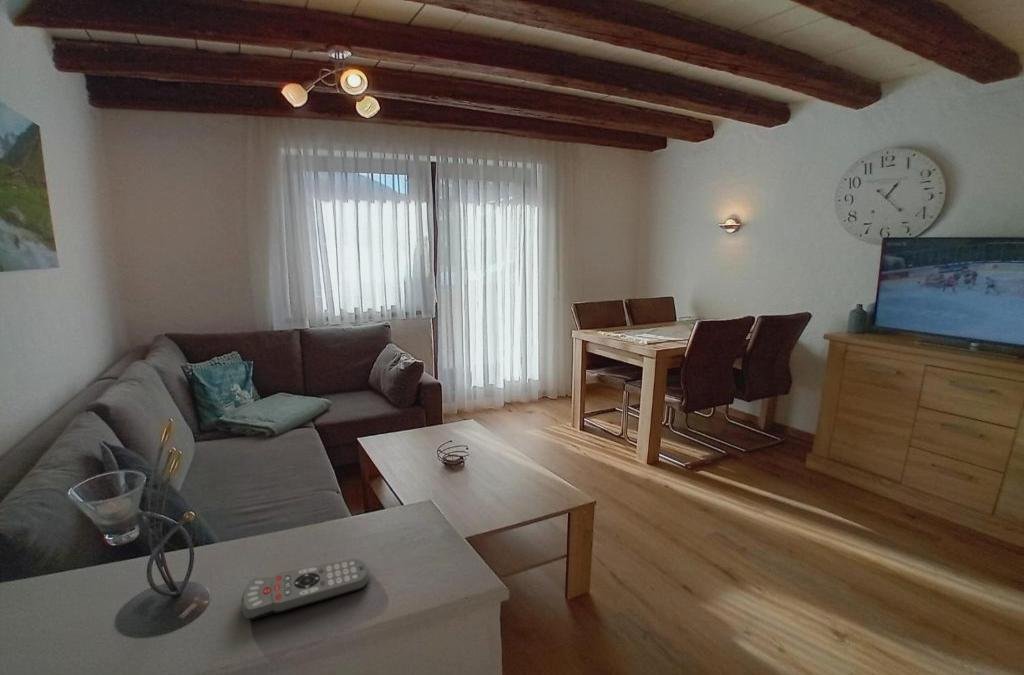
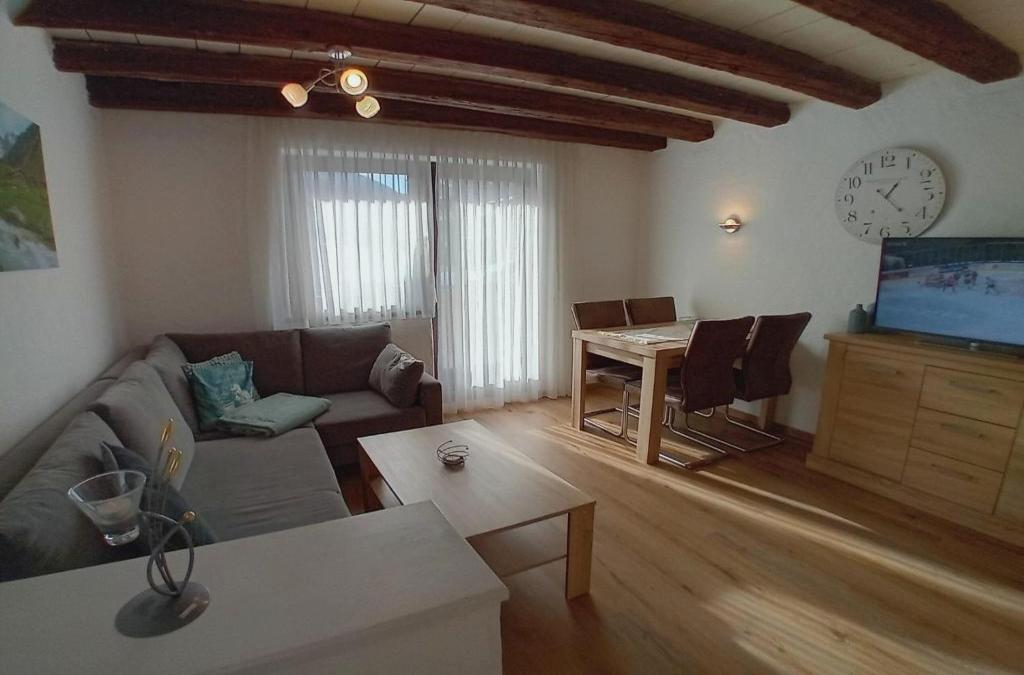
- remote control (309, 585)
